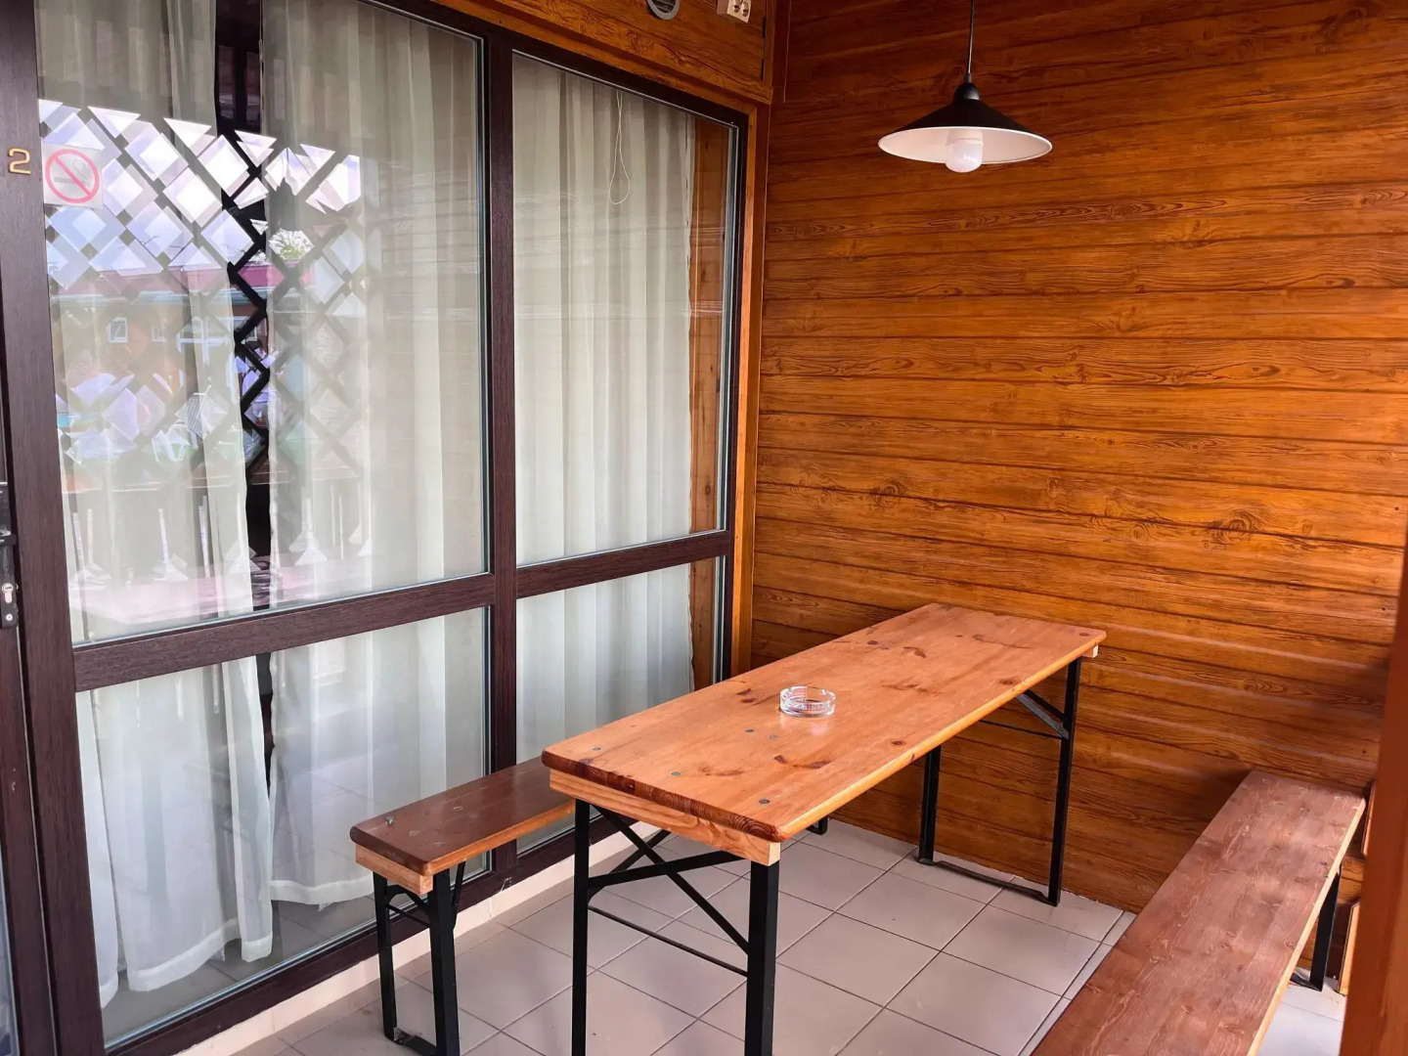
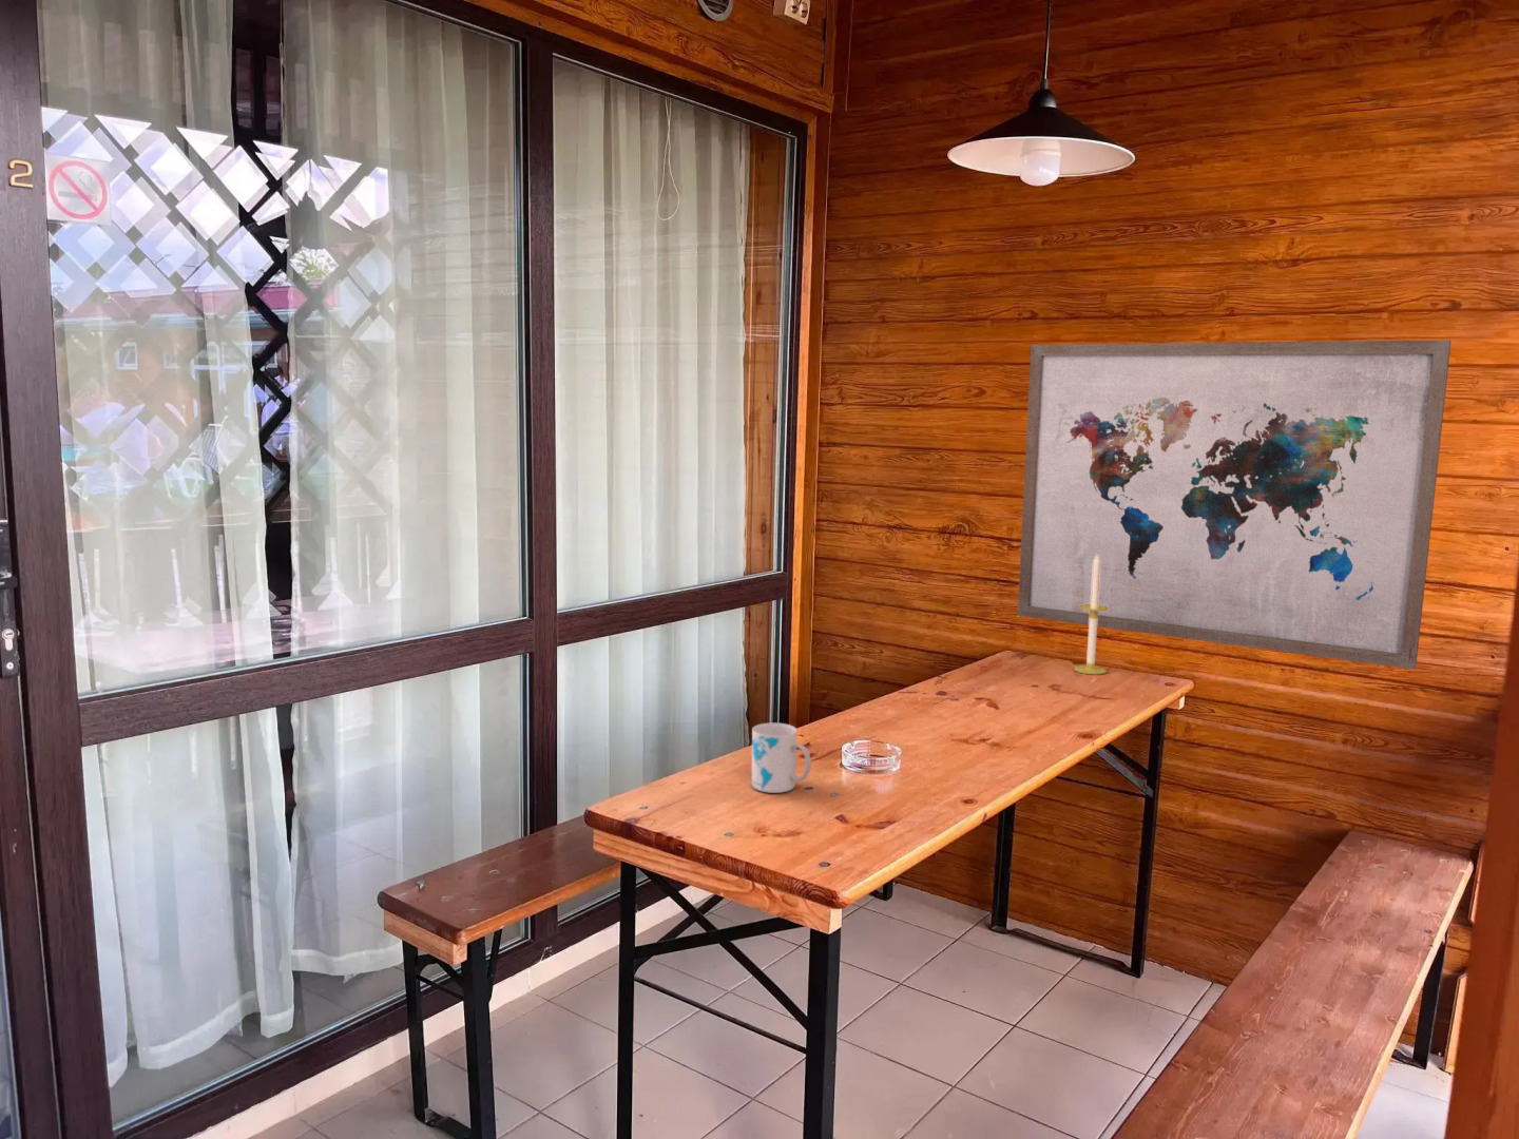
+ wall art (1209, 494)
+ mug (782, 760)
+ candle (1093, 611)
